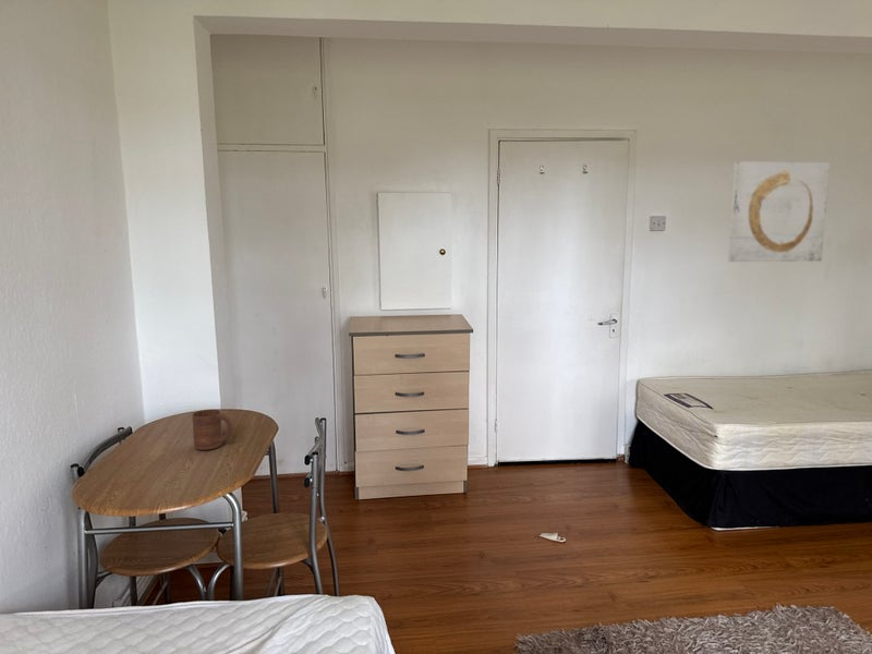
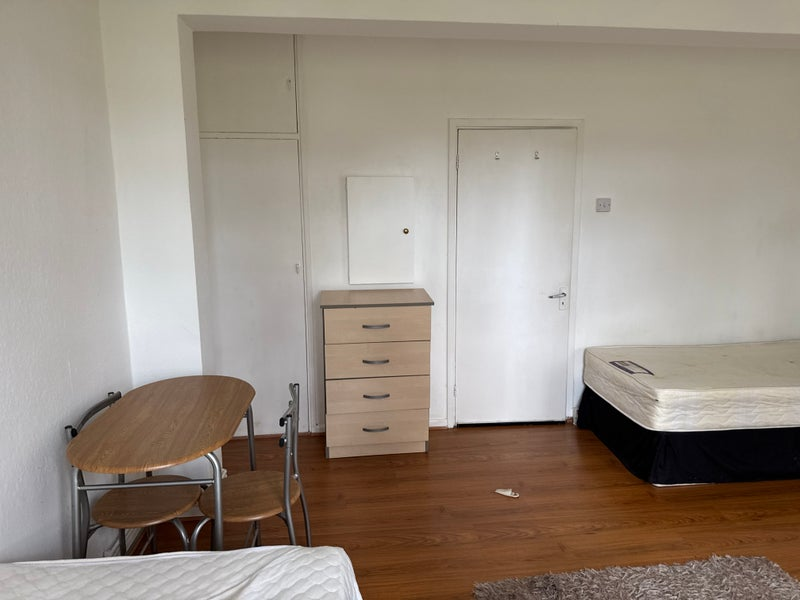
- cup (211, 428)
- wall art (778, 211)
